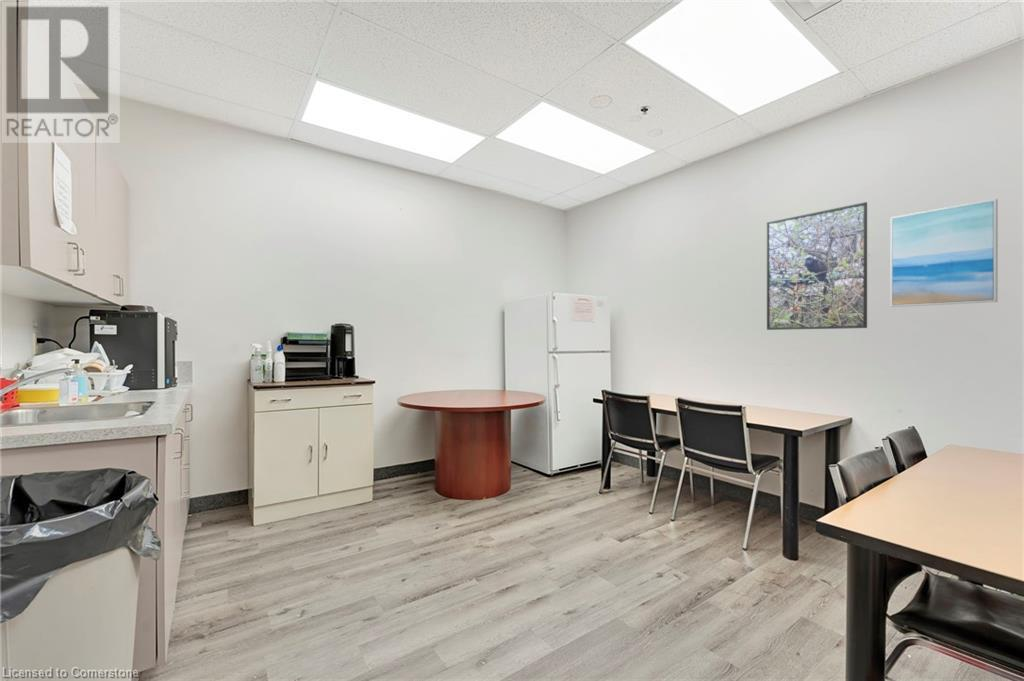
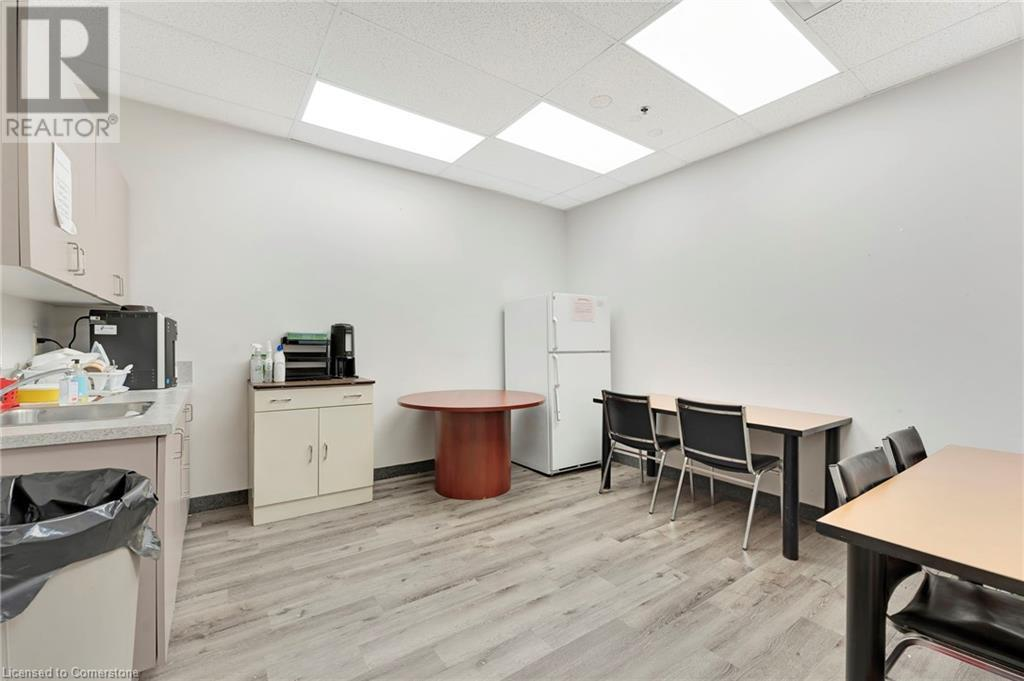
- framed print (813, 271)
- wall art (940, 256)
